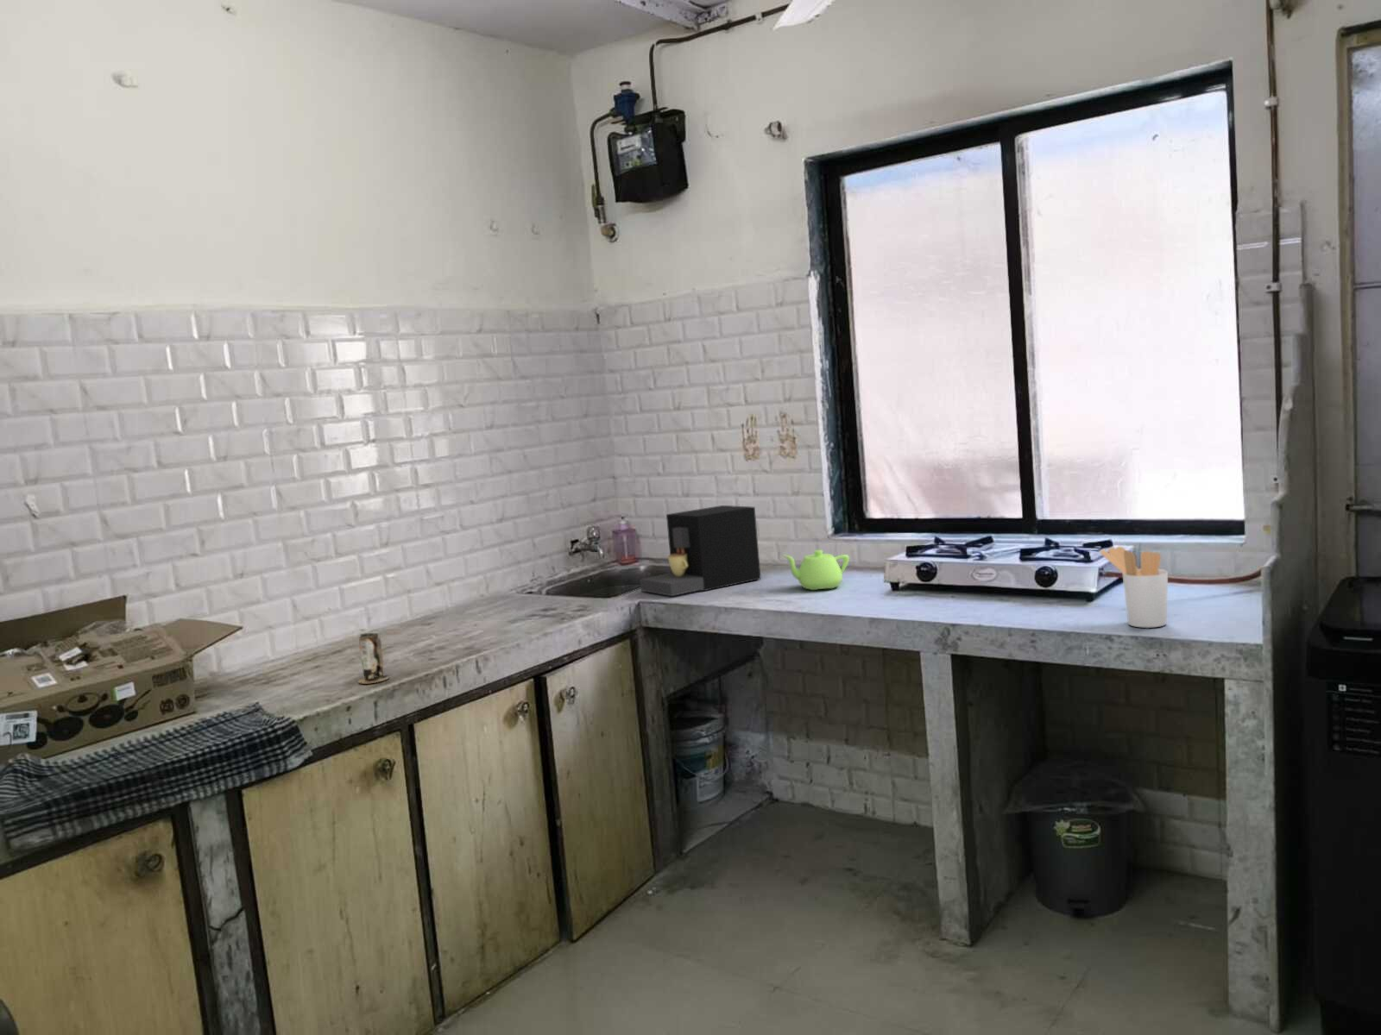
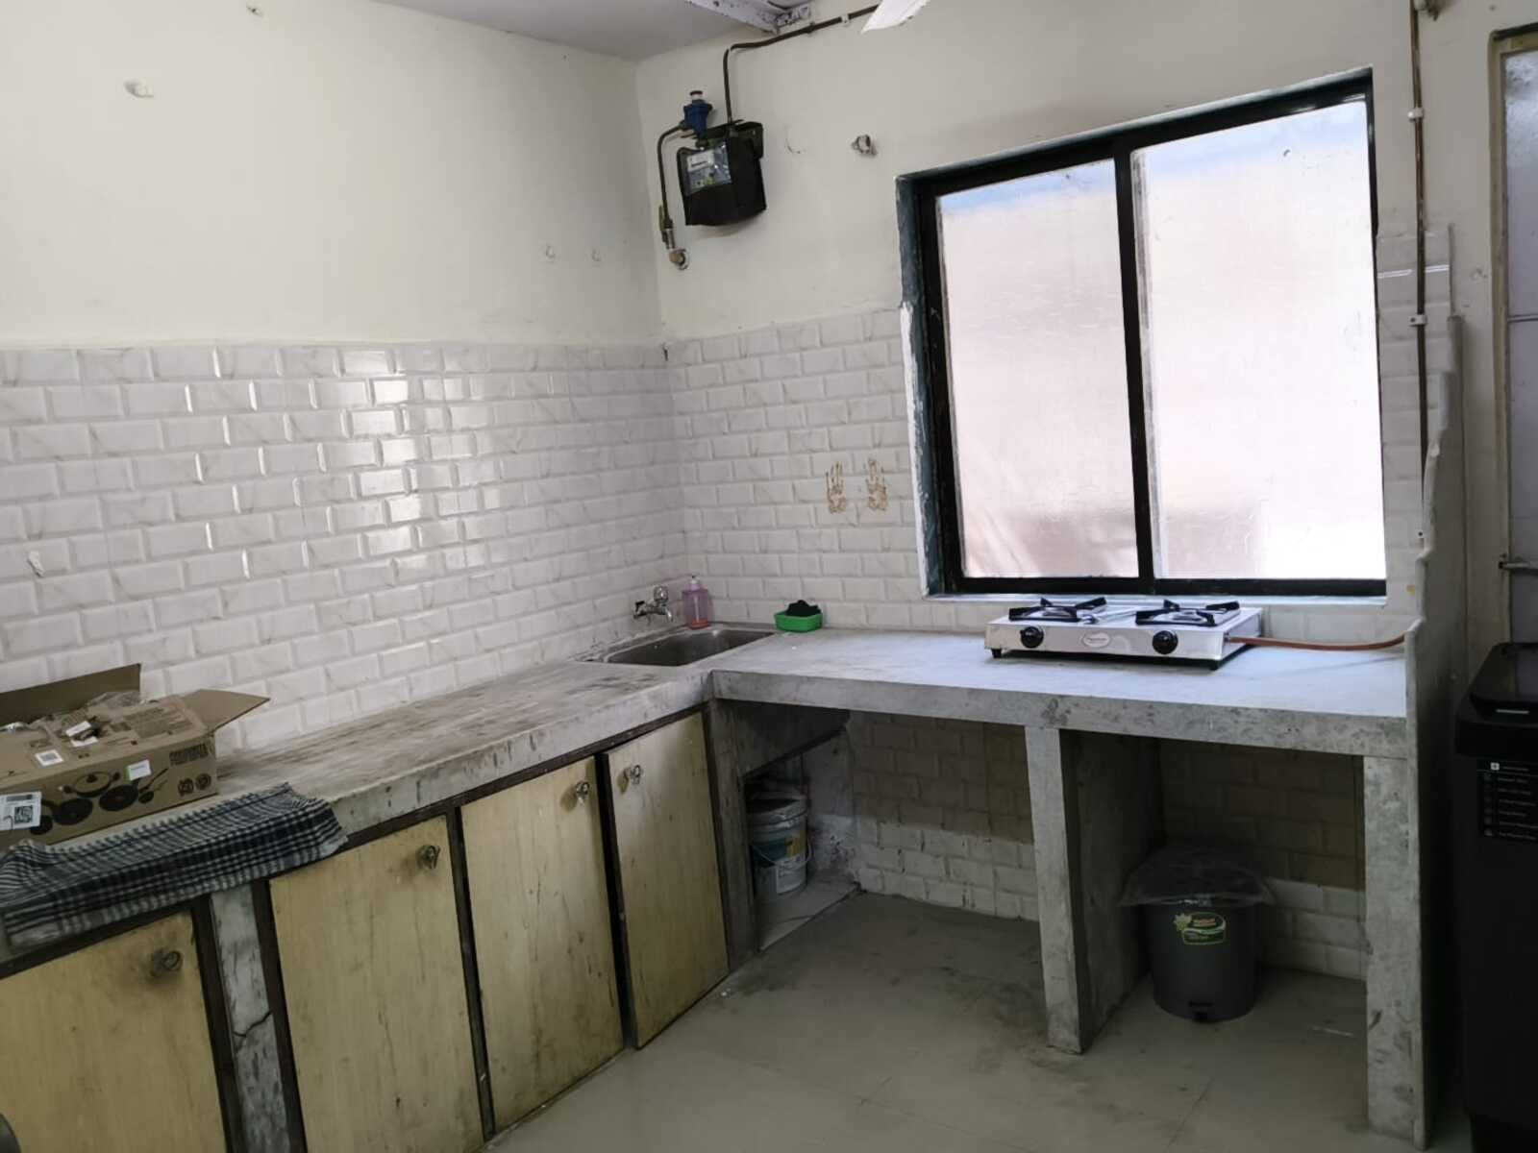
- teapot (817, 569)
- can (371, 657)
- utensil holder (1135, 584)
- coffee maker (697, 549)
